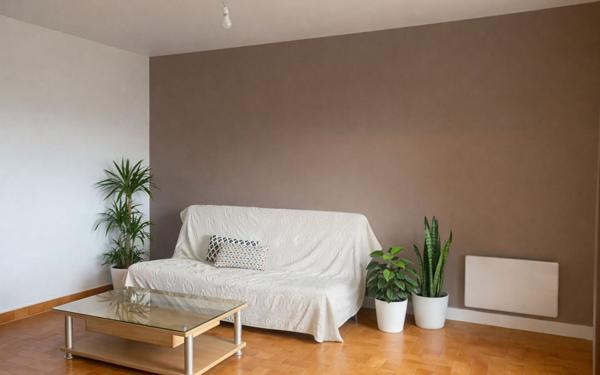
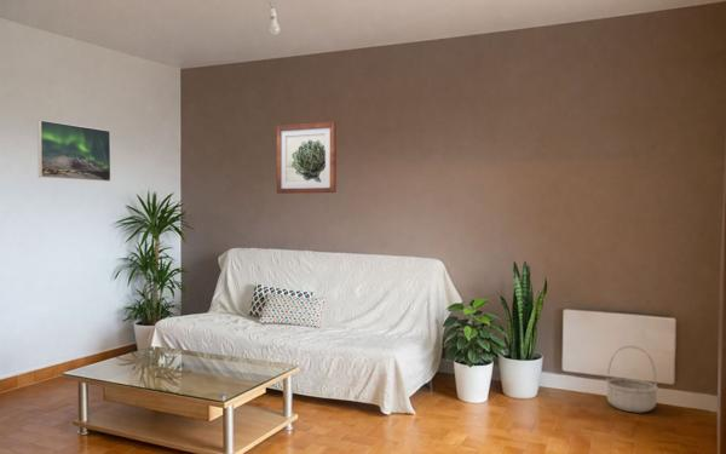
+ wall art (305, 159)
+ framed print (76, 153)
+ basket (630, 379)
